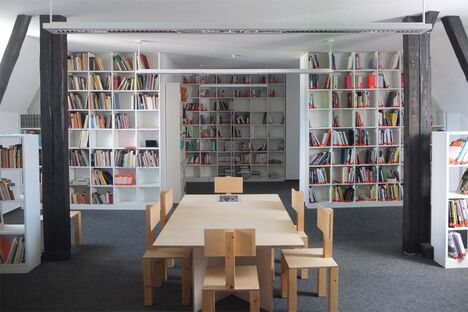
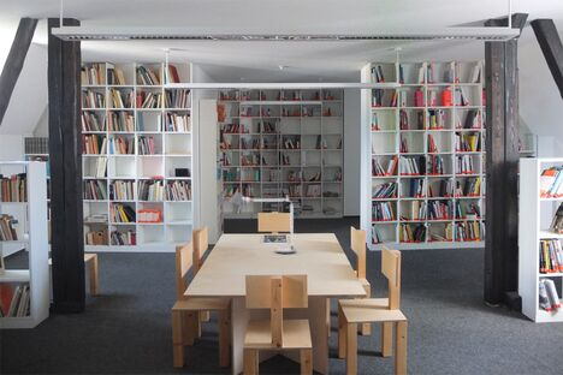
+ desk lamp (262, 201)
